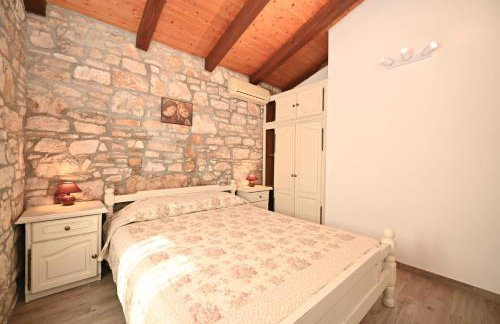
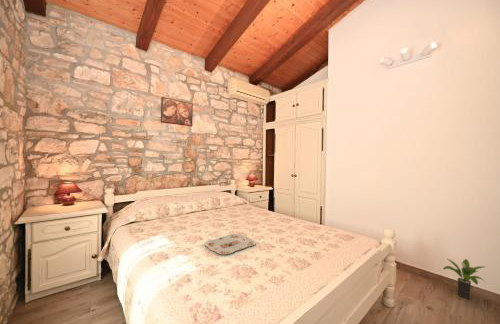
+ serving tray (230, 243)
+ potted plant (463, 278)
